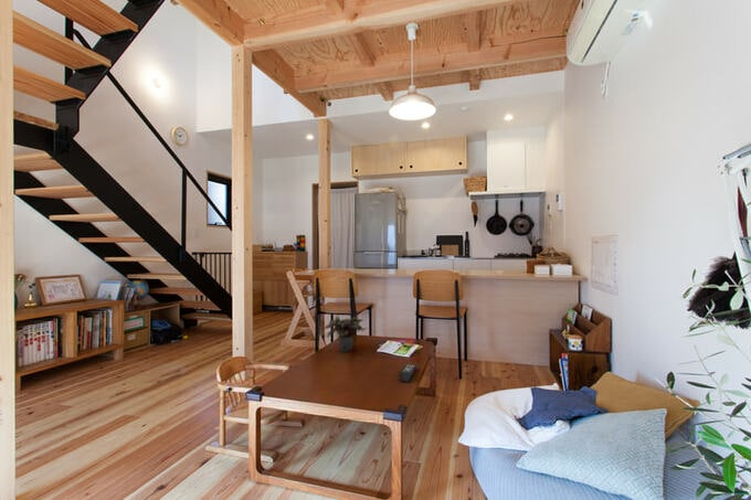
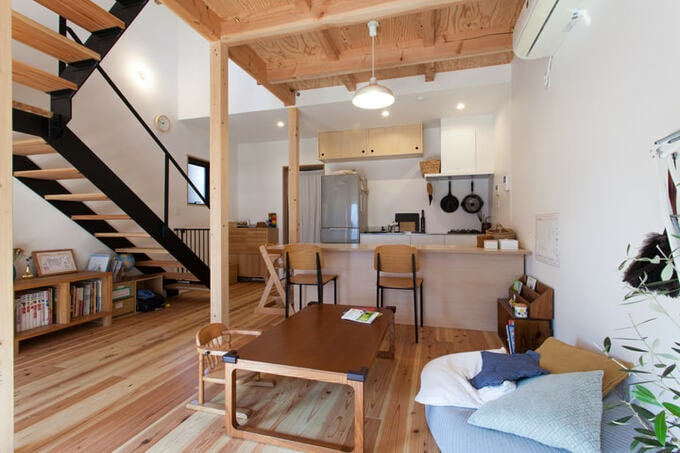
- remote control (408, 371)
- potted plant (345, 333)
